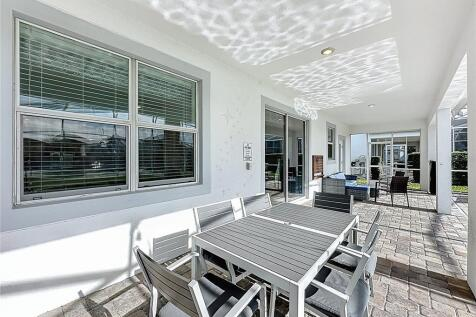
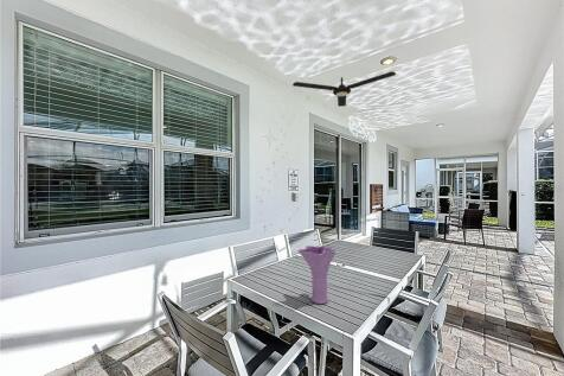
+ vase (319, 274)
+ ceiling fan (341, 90)
